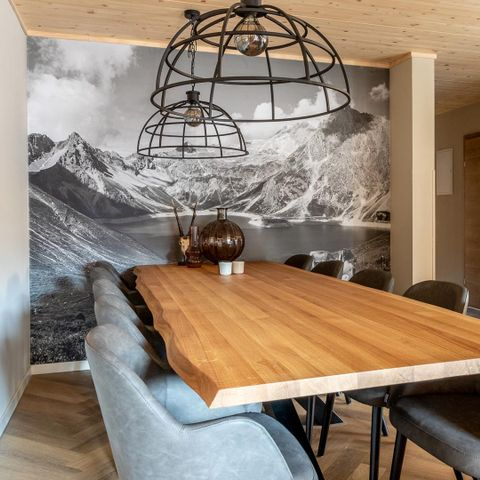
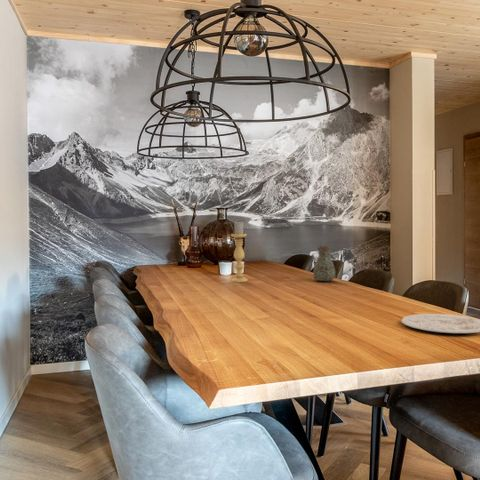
+ decorative vase (324, 263)
+ plate (444, 323)
+ candle holder (239, 251)
